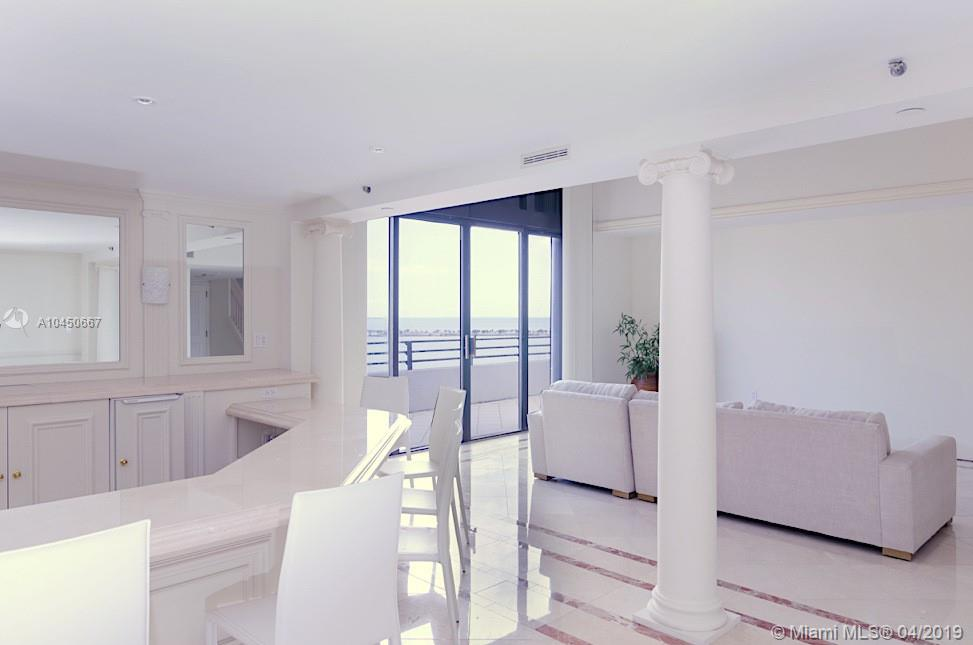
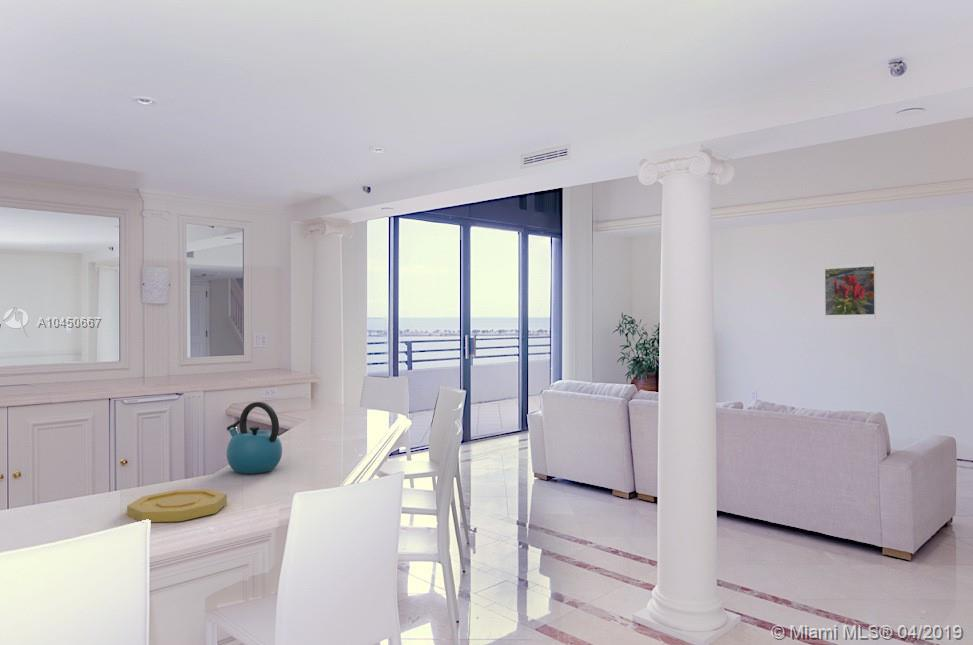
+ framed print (849, 291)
+ kettle (252, 435)
+ bowl (178, 504)
